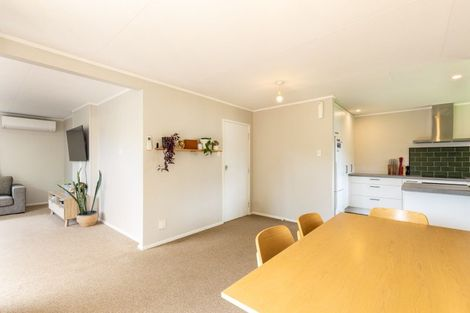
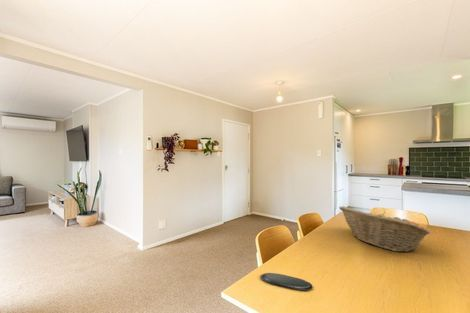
+ fruit basket (379, 224)
+ oval tray (285, 280)
